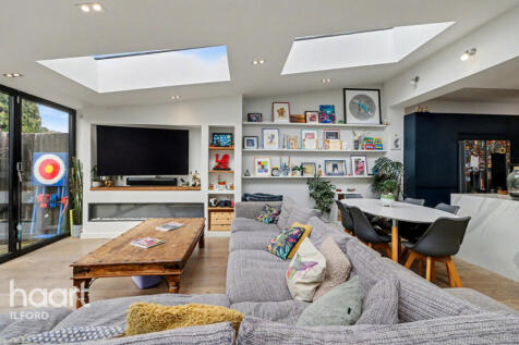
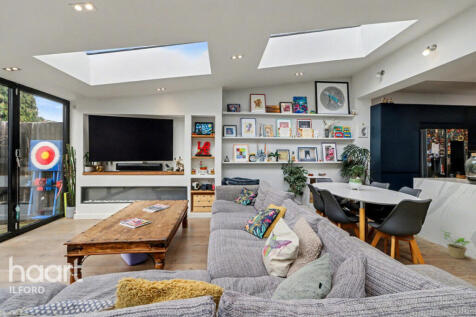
+ potted plant (455, 244)
